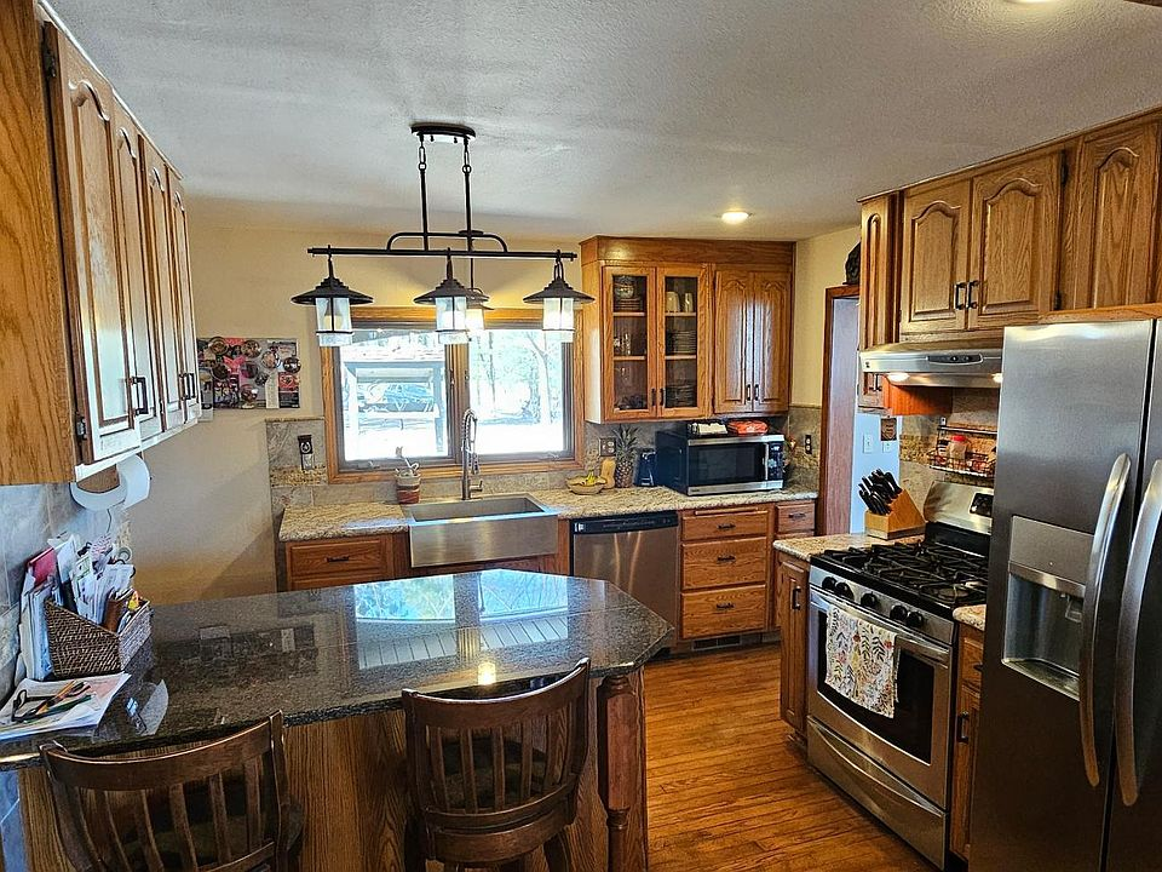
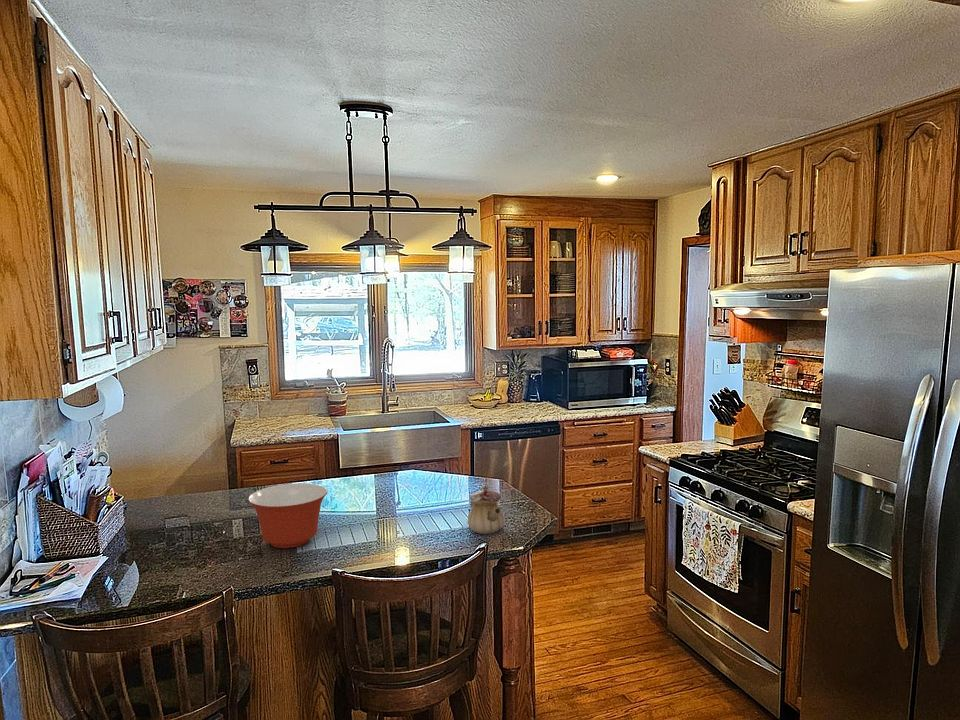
+ mixing bowl (289, 517)
+ teapot (484, 506)
